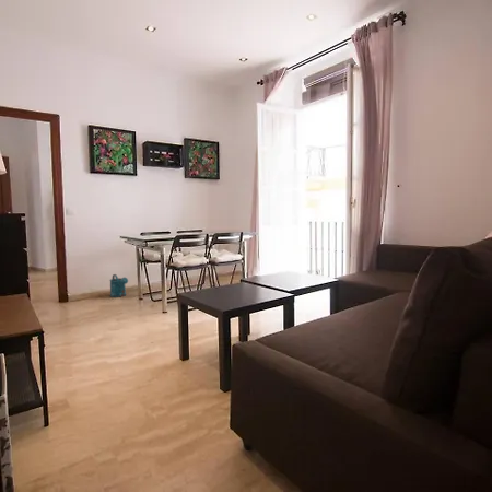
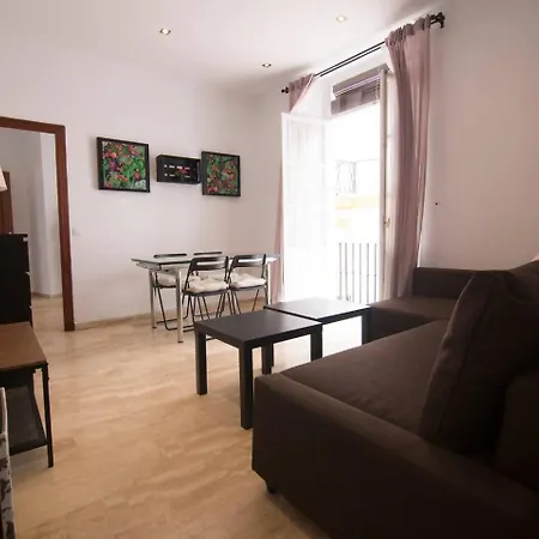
- watering can (119, 285)
